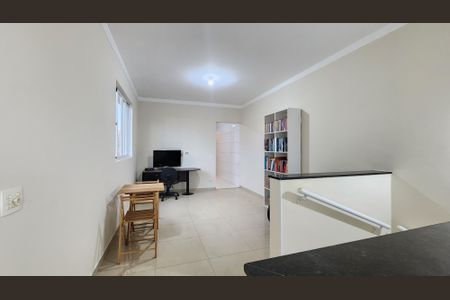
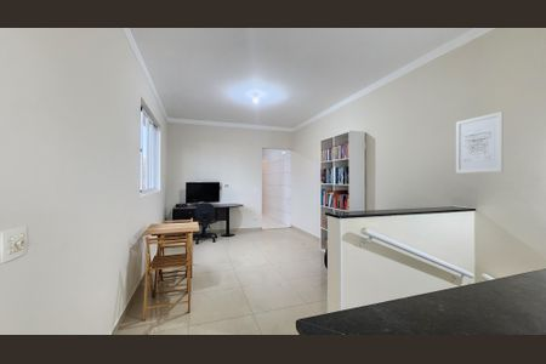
+ wall art (477, 144)
